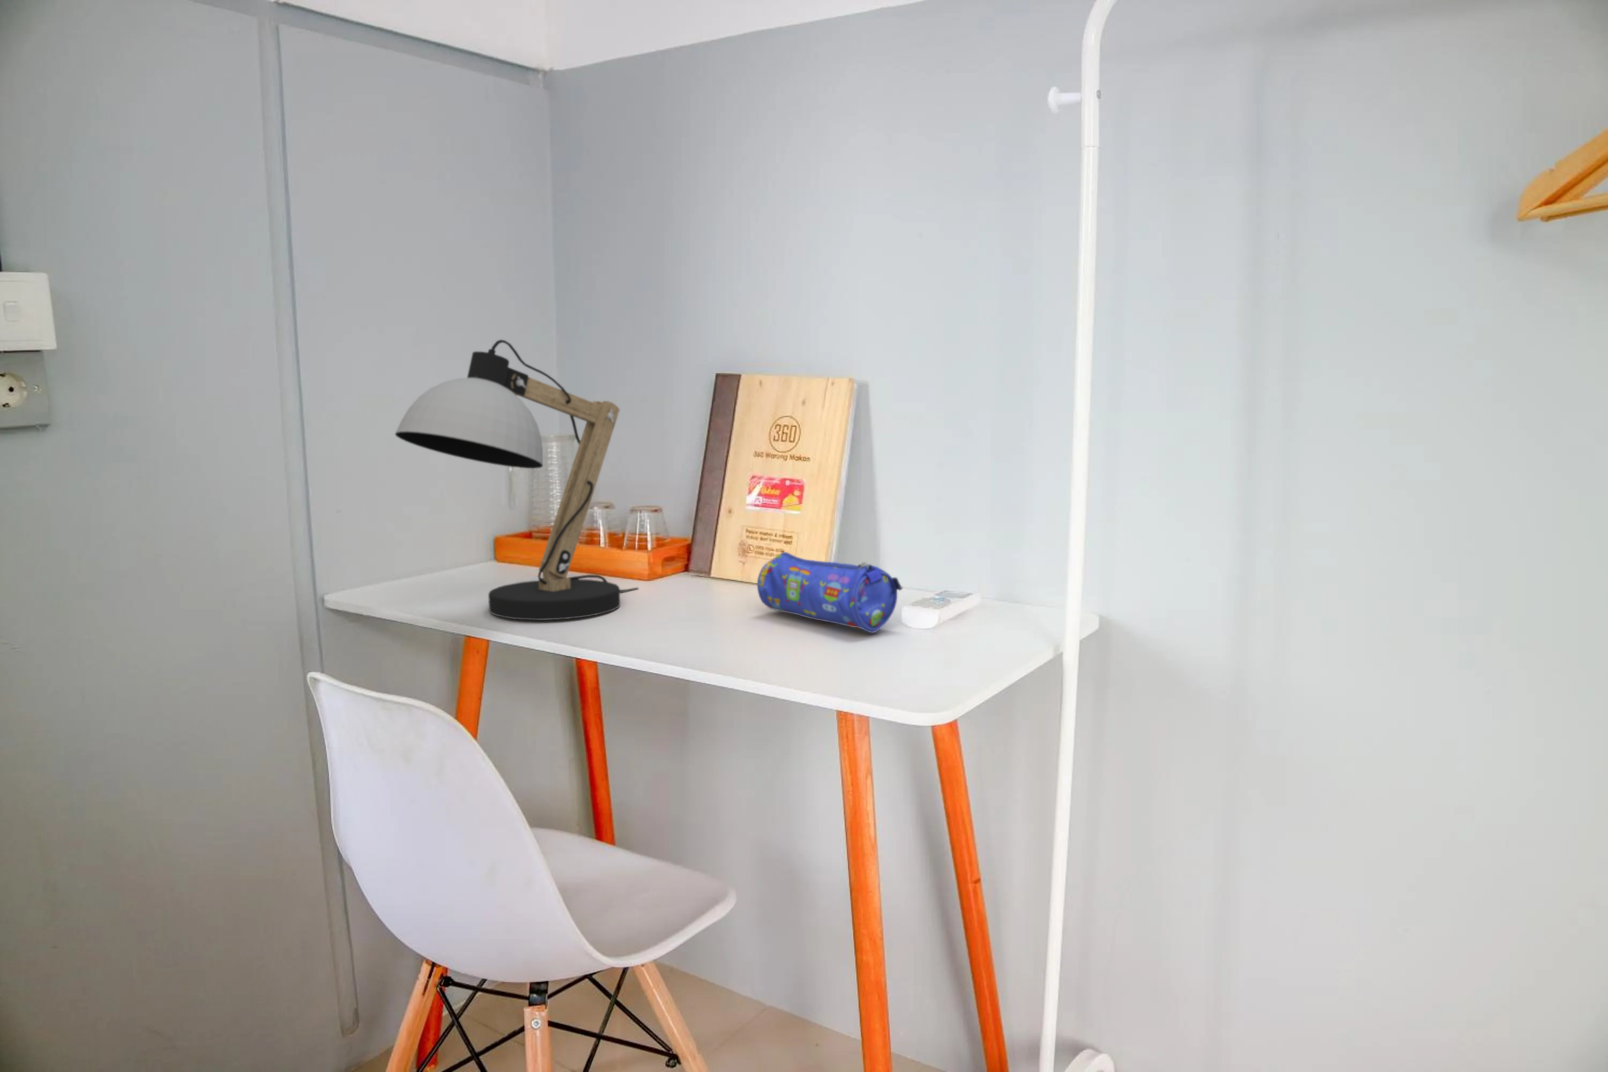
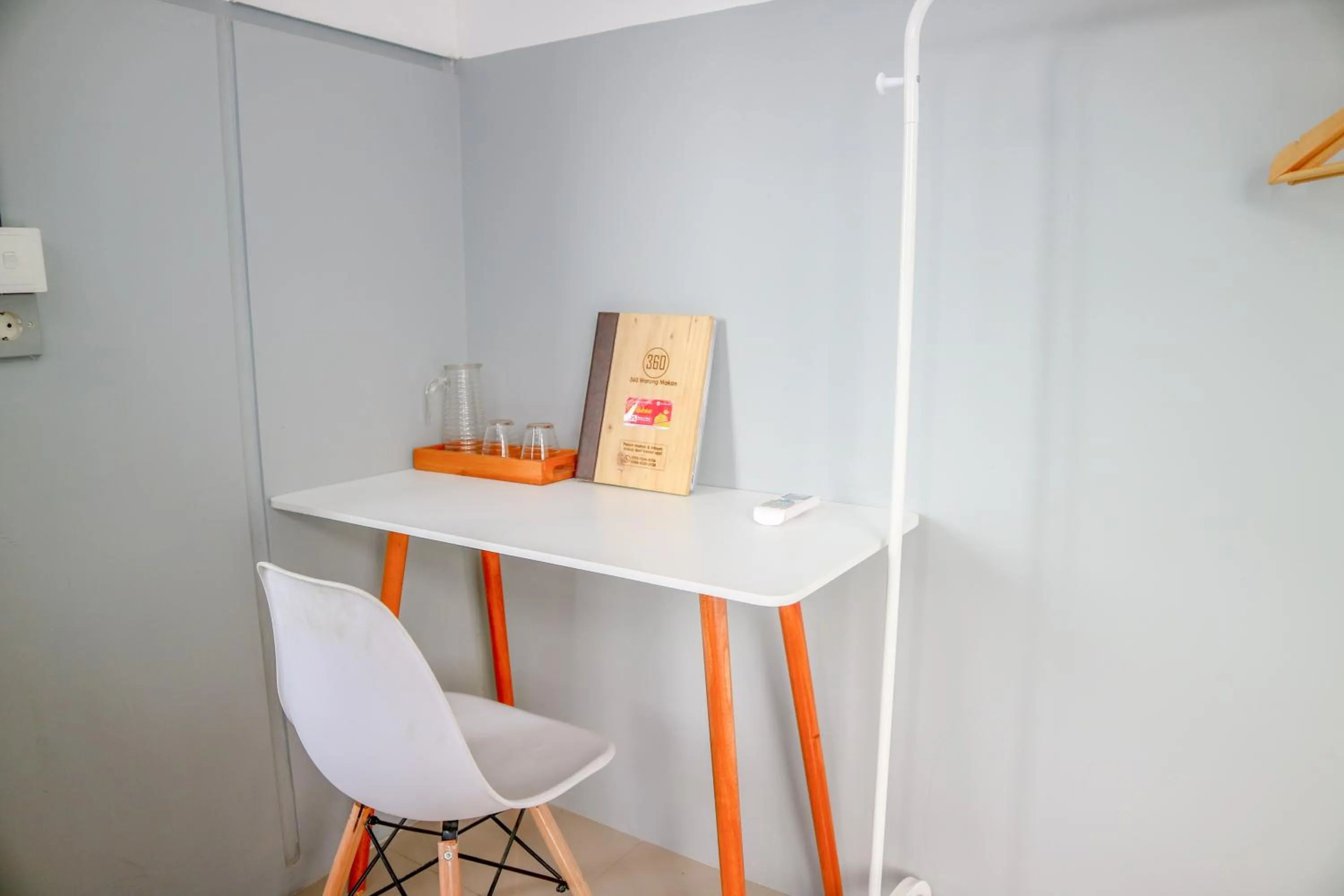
- pencil case (826, 589)
- desk lamp (534, 468)
